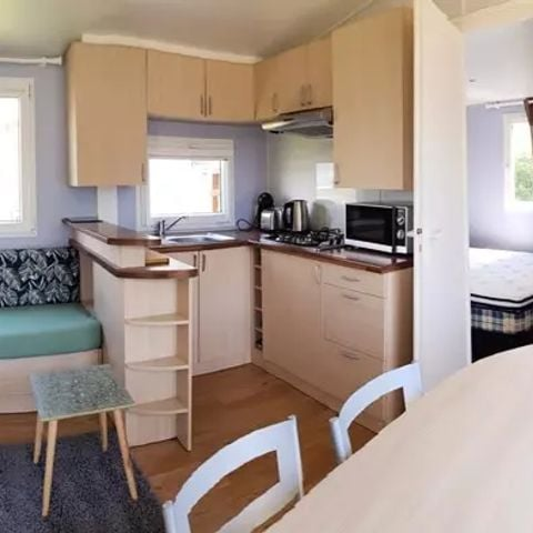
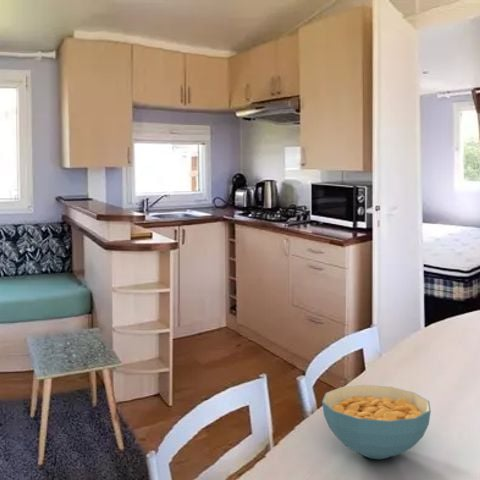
+ cereal bowl (375, 426)
